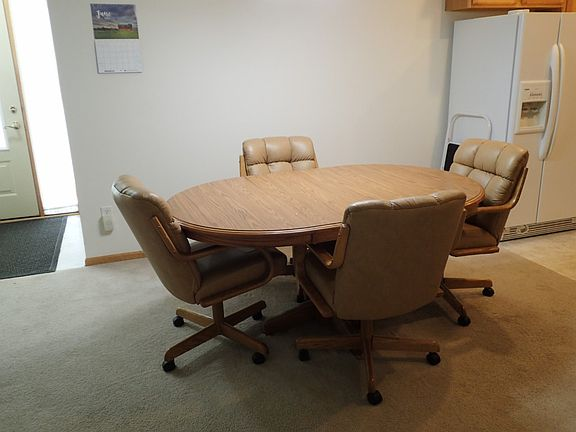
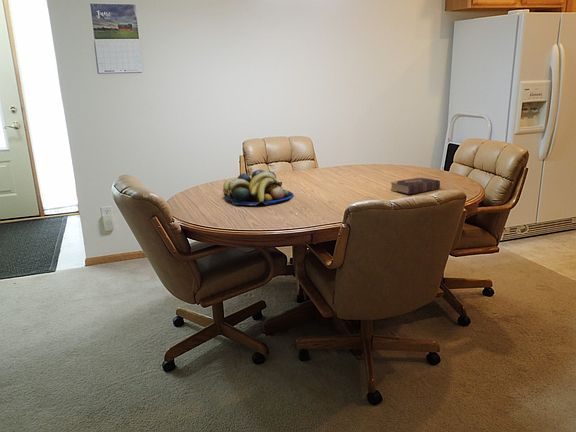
+ fruit bowl (258, 184)
+ book (417, 185)
